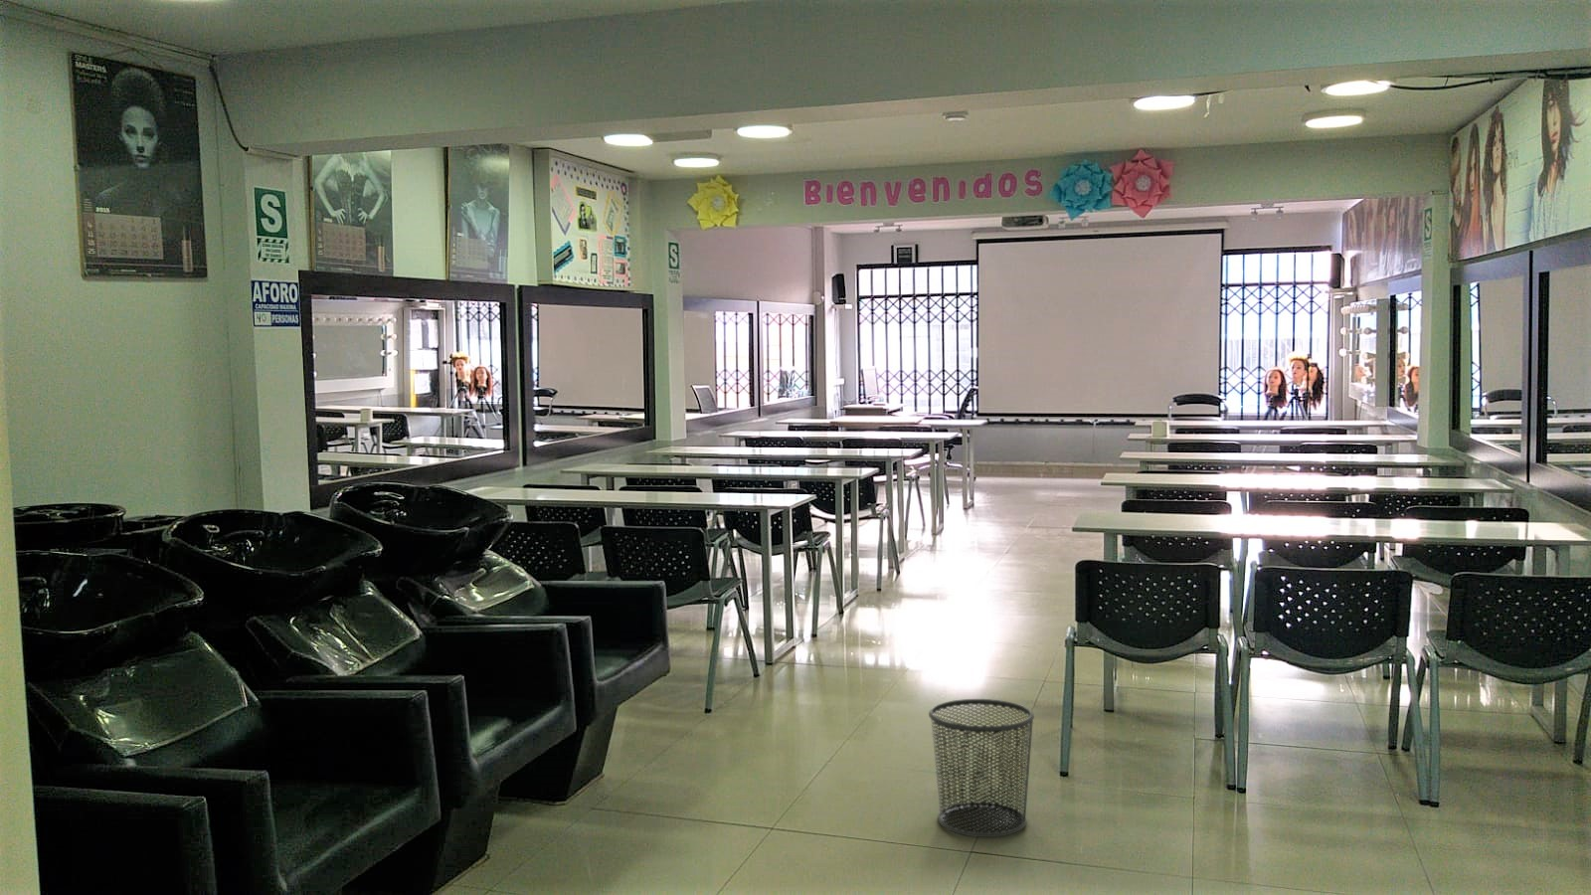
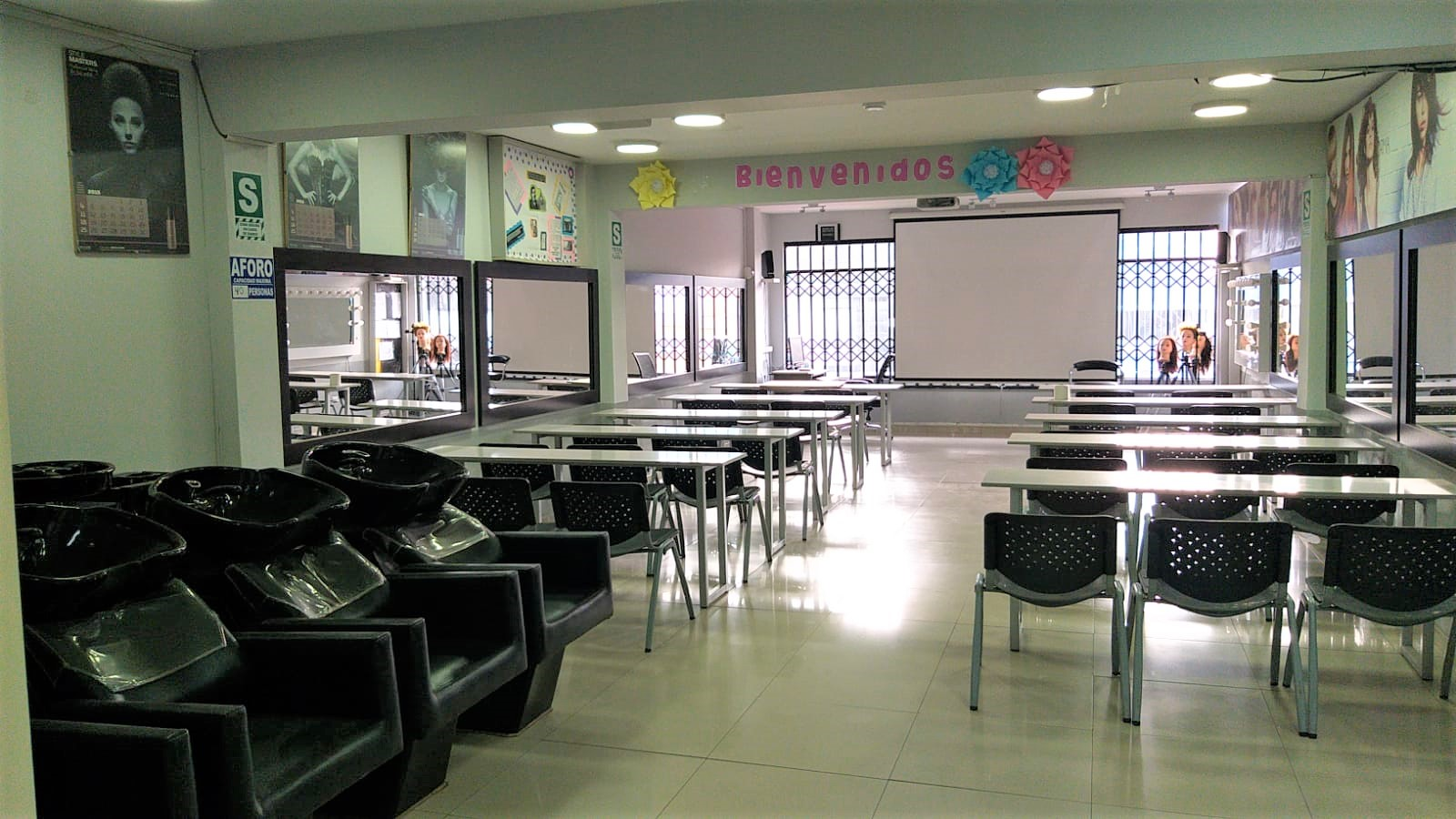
- waste bin (981, 767)
